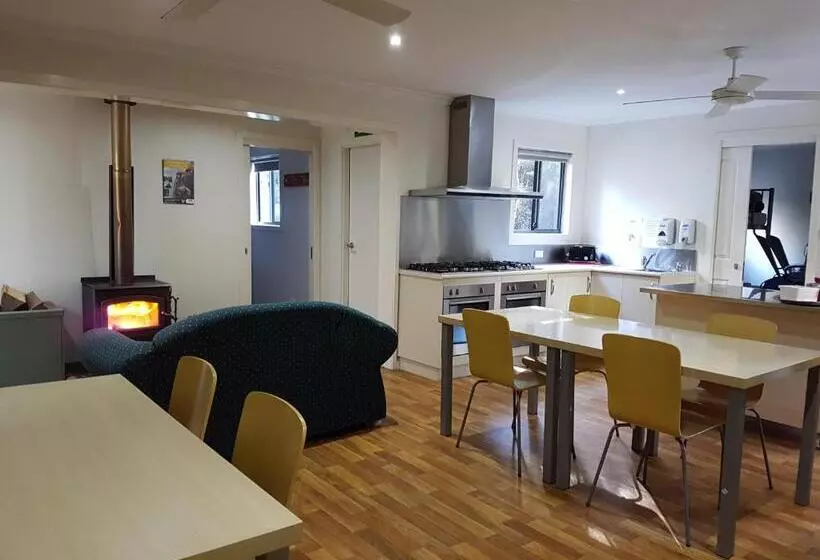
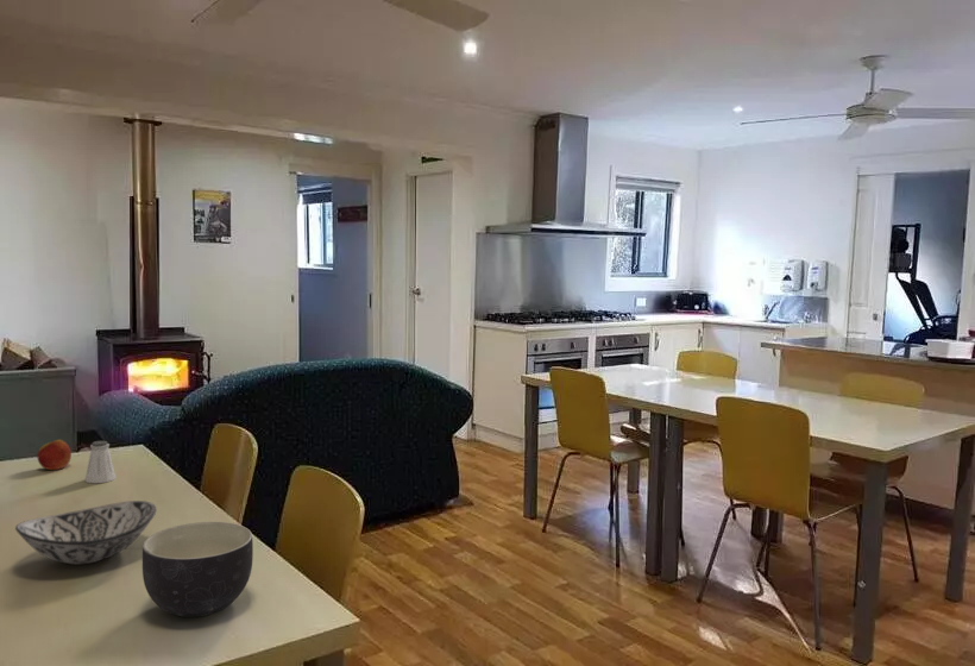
+ decorative bowl (89, 535)
+ bowl (199, 571)
+ saltshaker (100, 460)
+ apple (55, 454)
